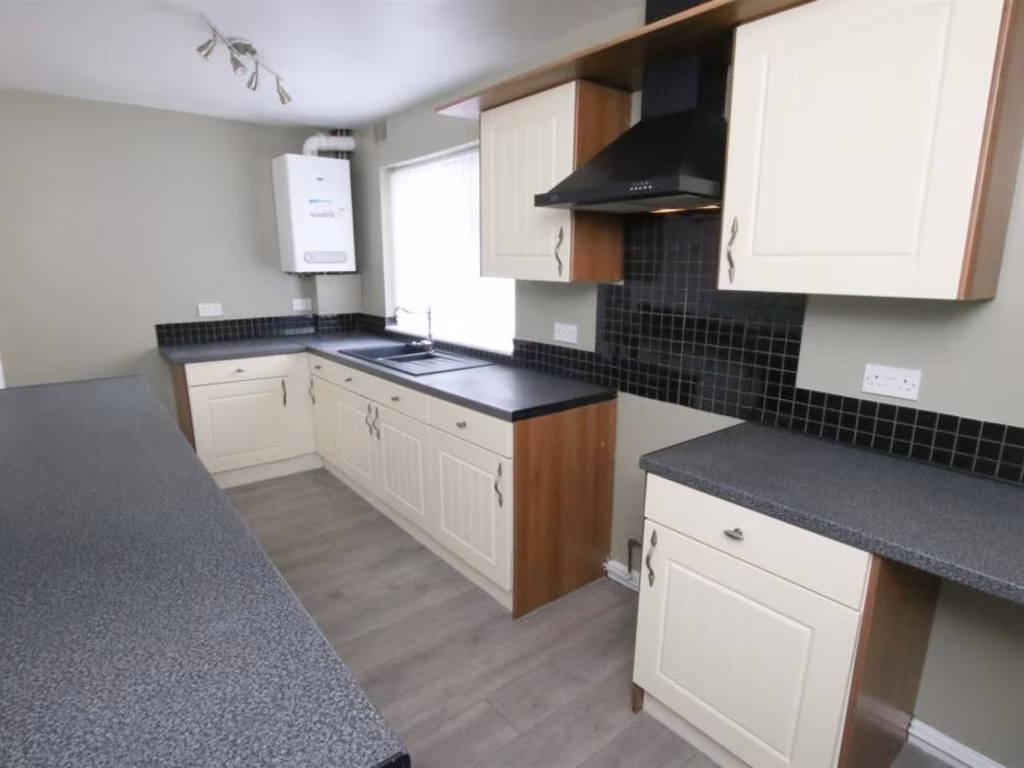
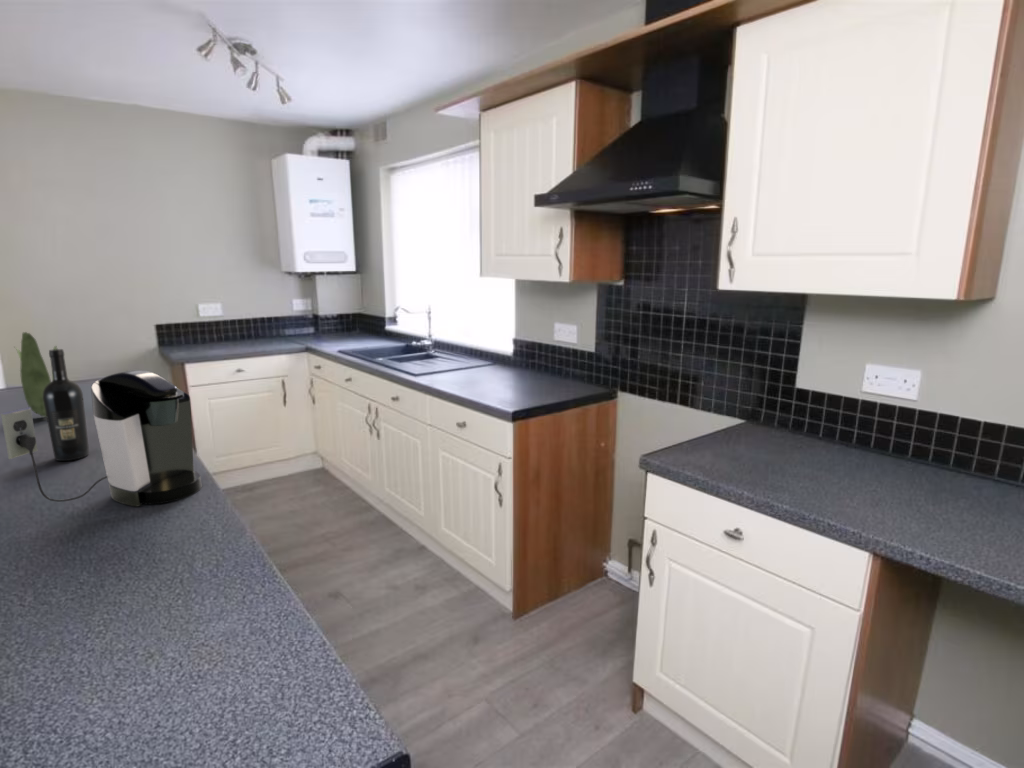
+ wine bottle (64, 404)
+ coffee maker (124, 439)
+ plant (40, 374)
